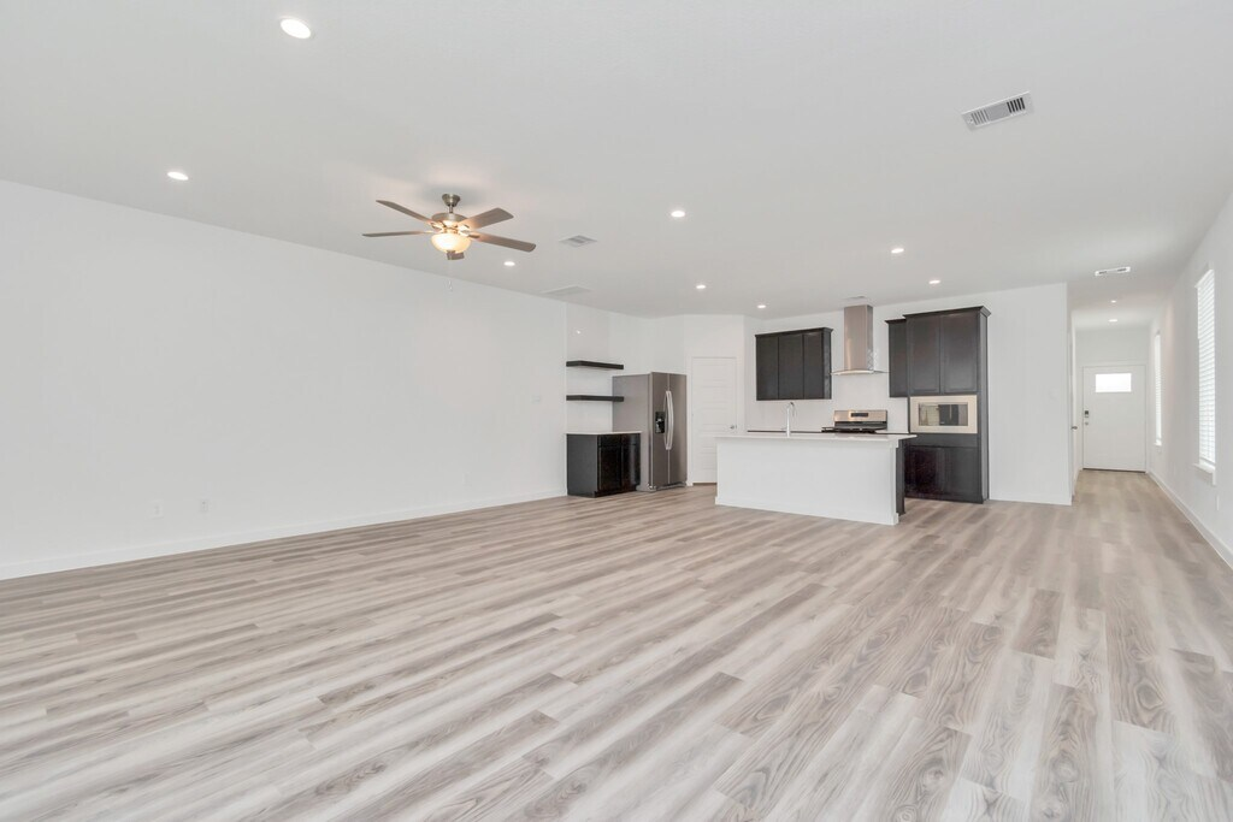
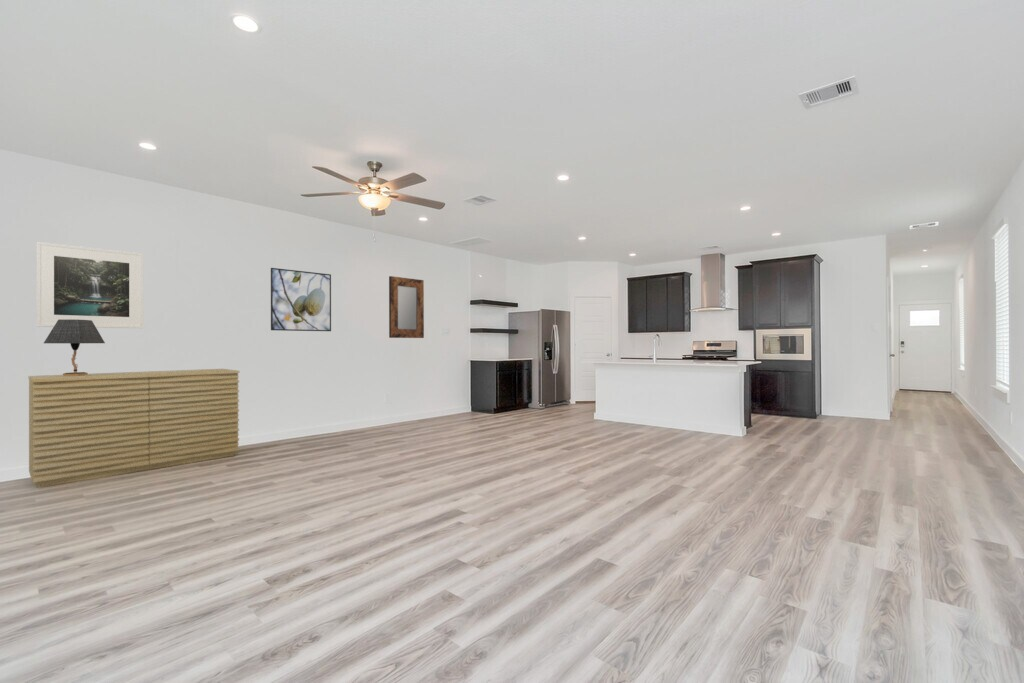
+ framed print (93, 287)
+ table lamp (75, 347)
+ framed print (302, 301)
+ home mirror (407, 308)
+ sideboard (143, 419)
